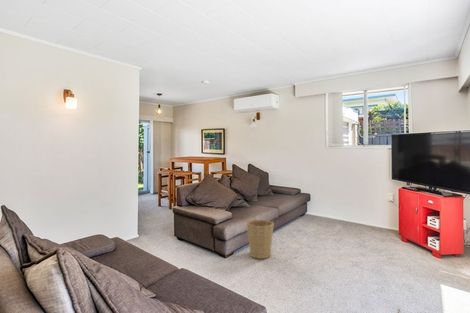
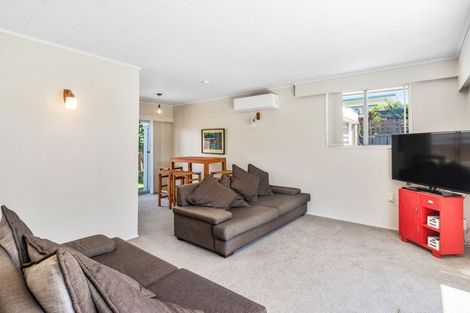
- basket (260, 235)
